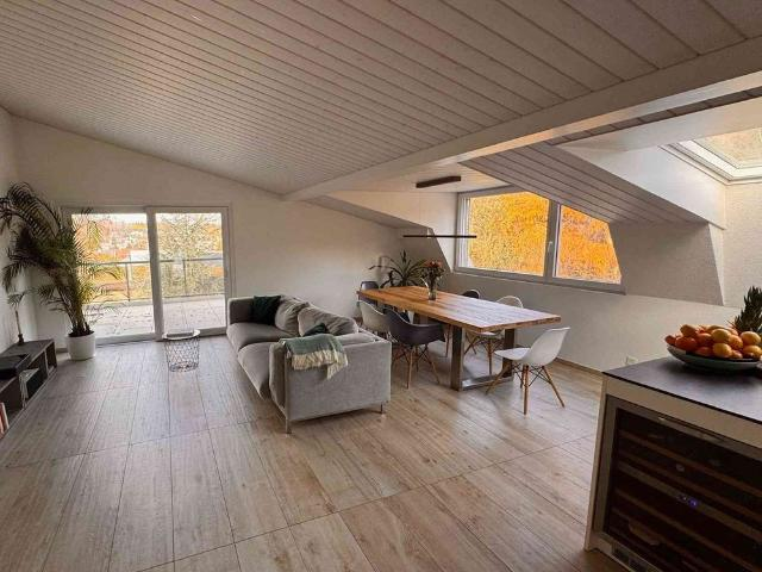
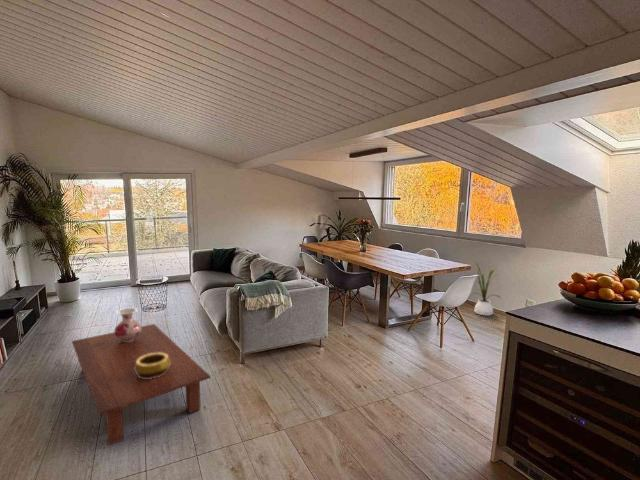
+ coffee table (134, 372)
+ house plant (483, 287)
+ decorative bowl (152, 365)
+ vase (127, 325)
